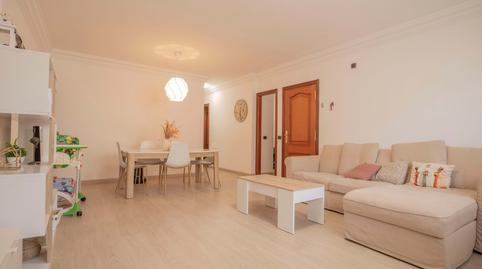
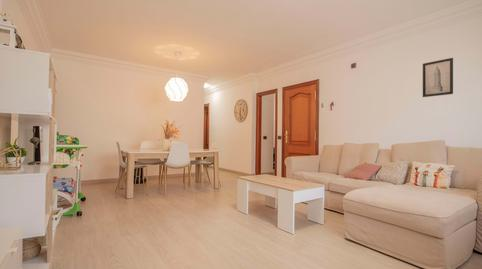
+ wall art (437, 78)
